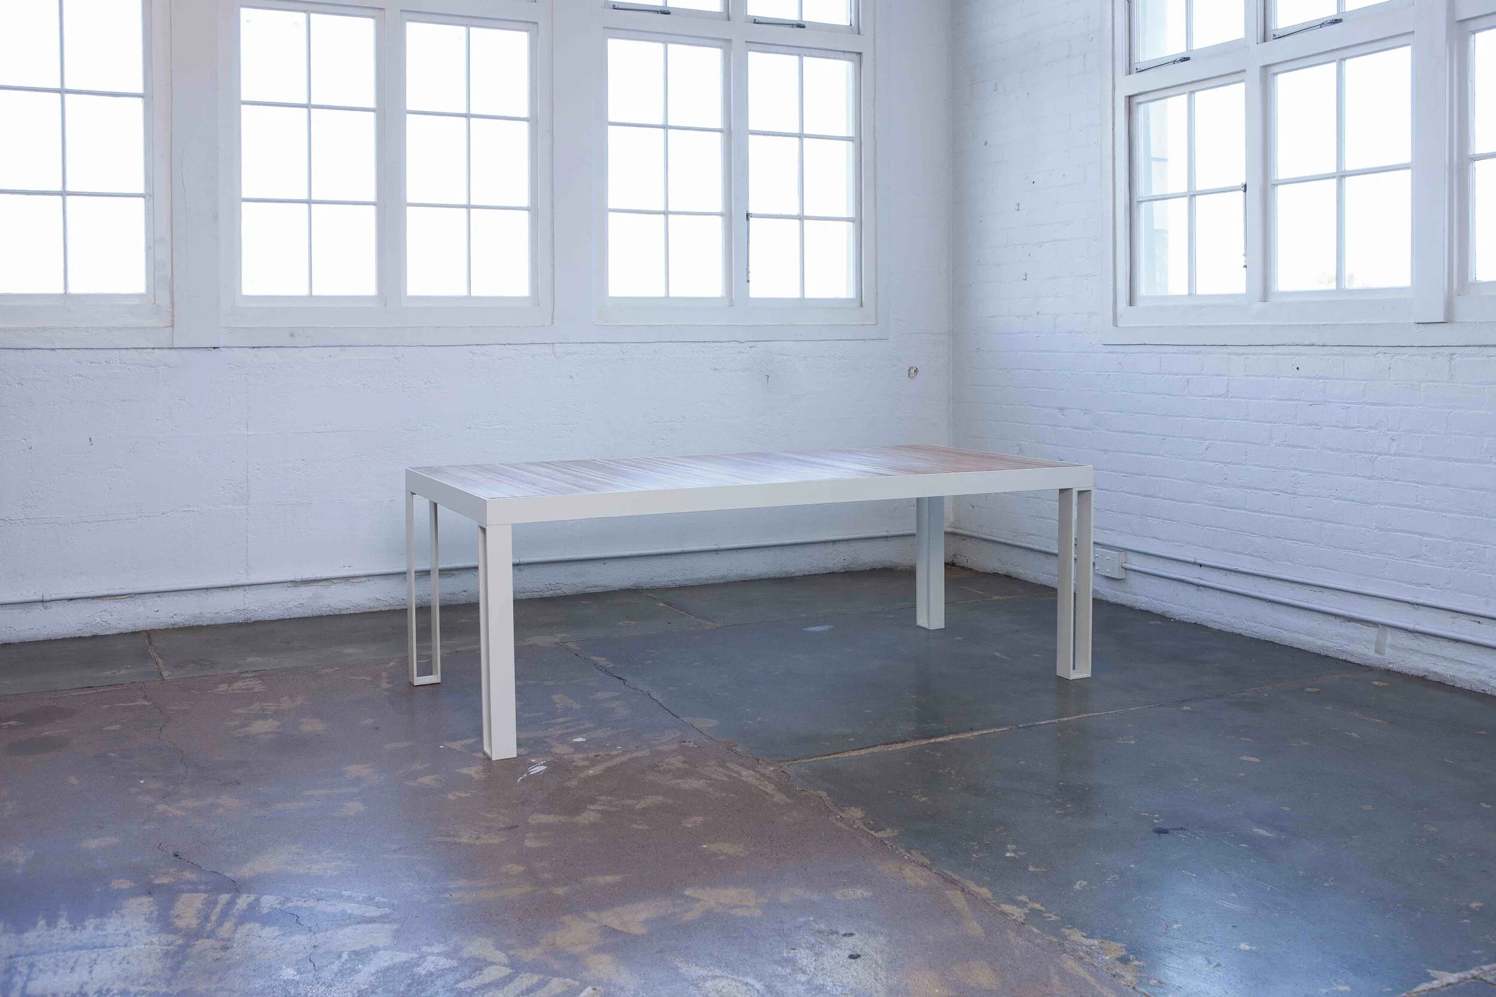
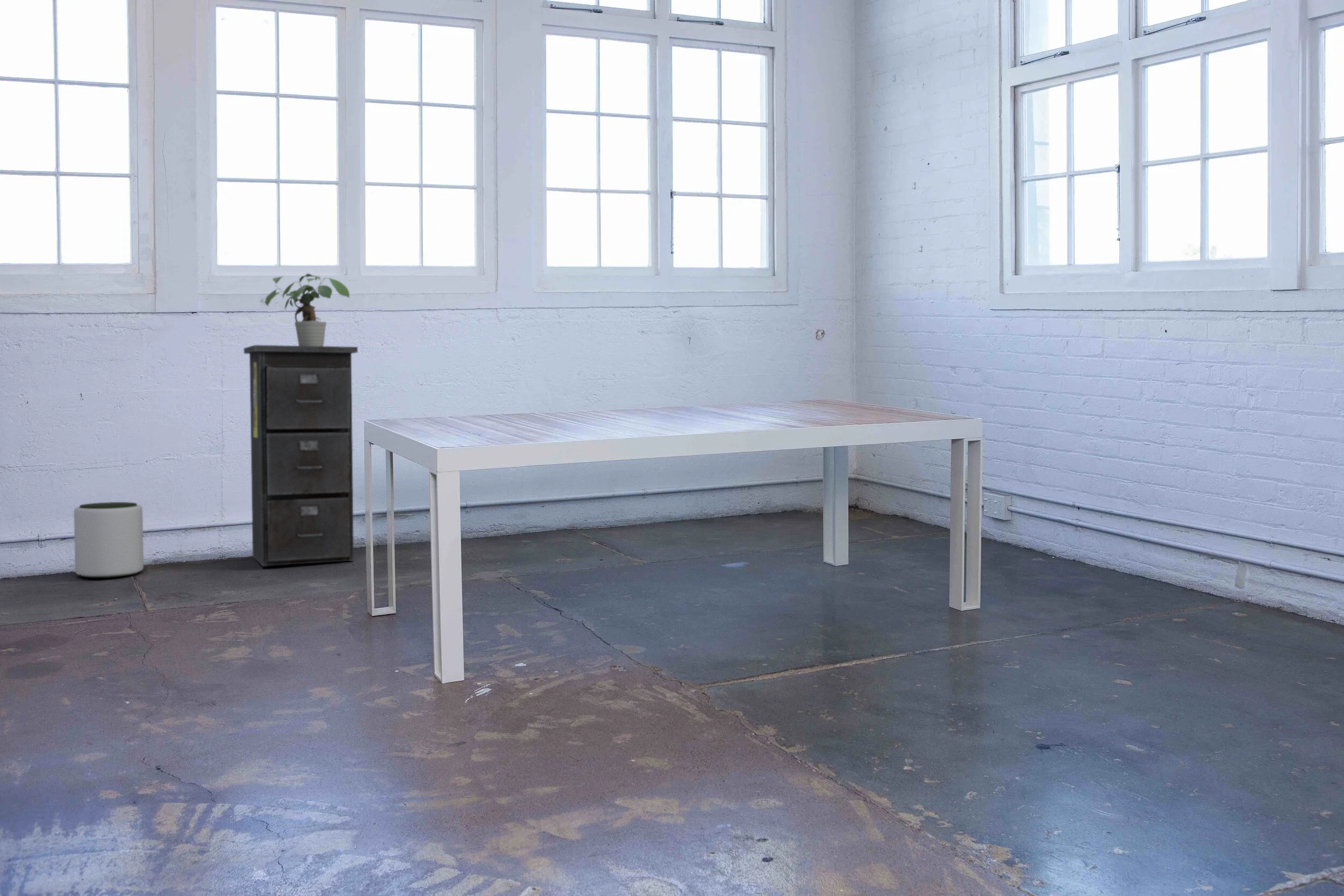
+ potted plant (301, 310)
+ plant pot (109, 539)
+ filing cabinet (302, 454)
